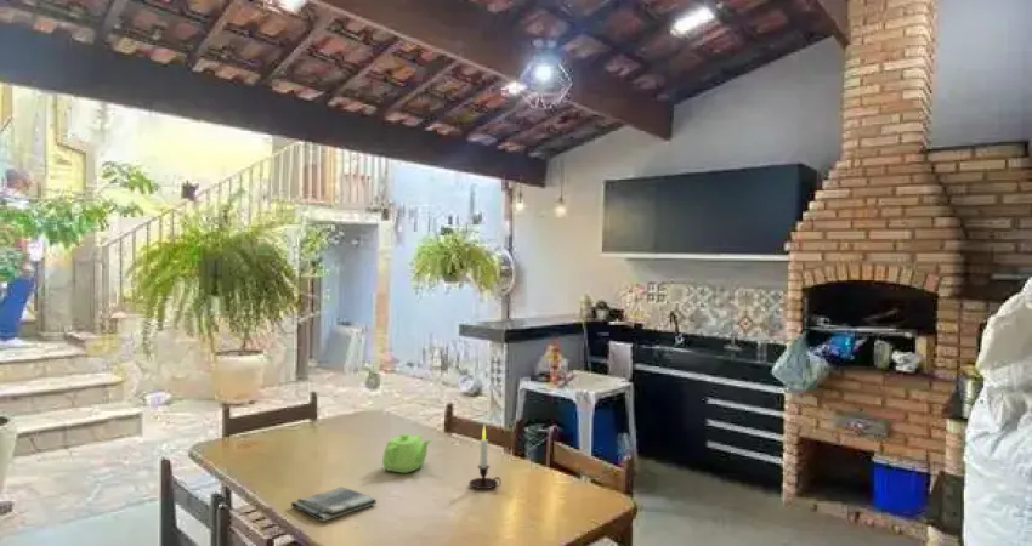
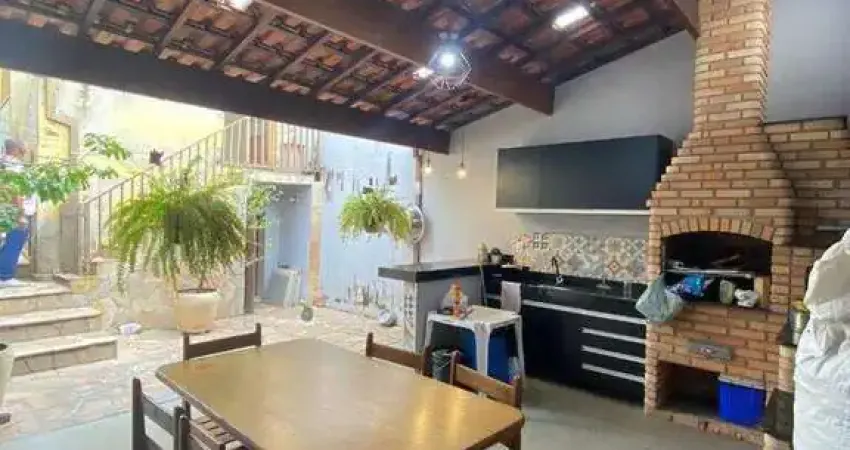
- candle (486, 455)
- dish towel (333, 501)
- teapot (409, 451)
